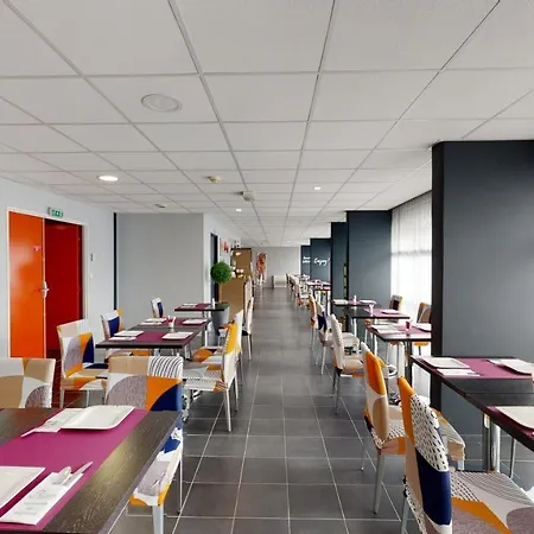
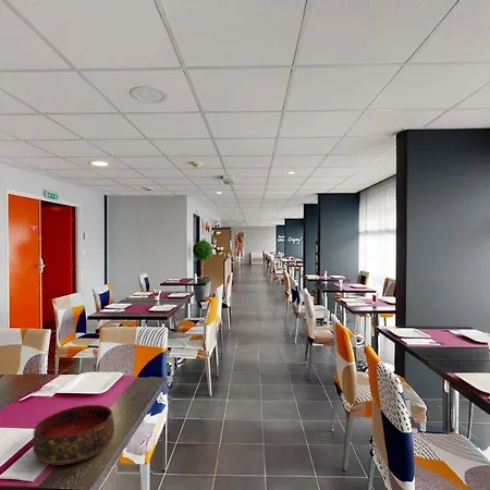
+ bowl (75, 432)
